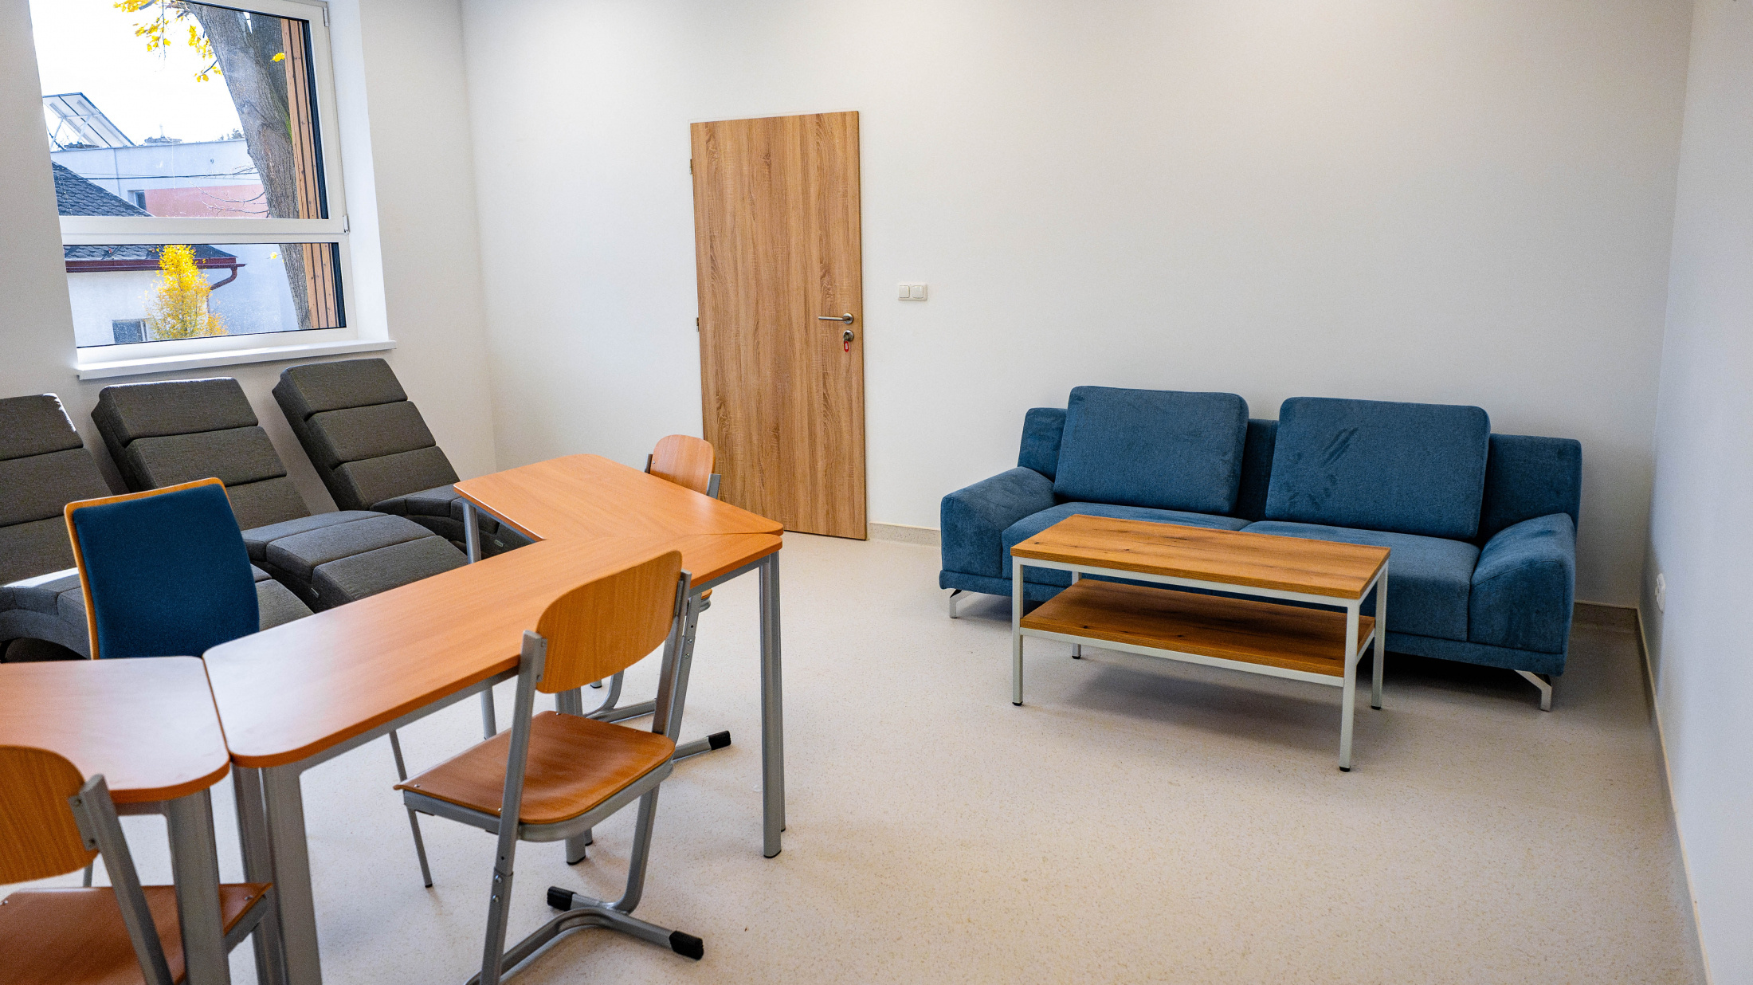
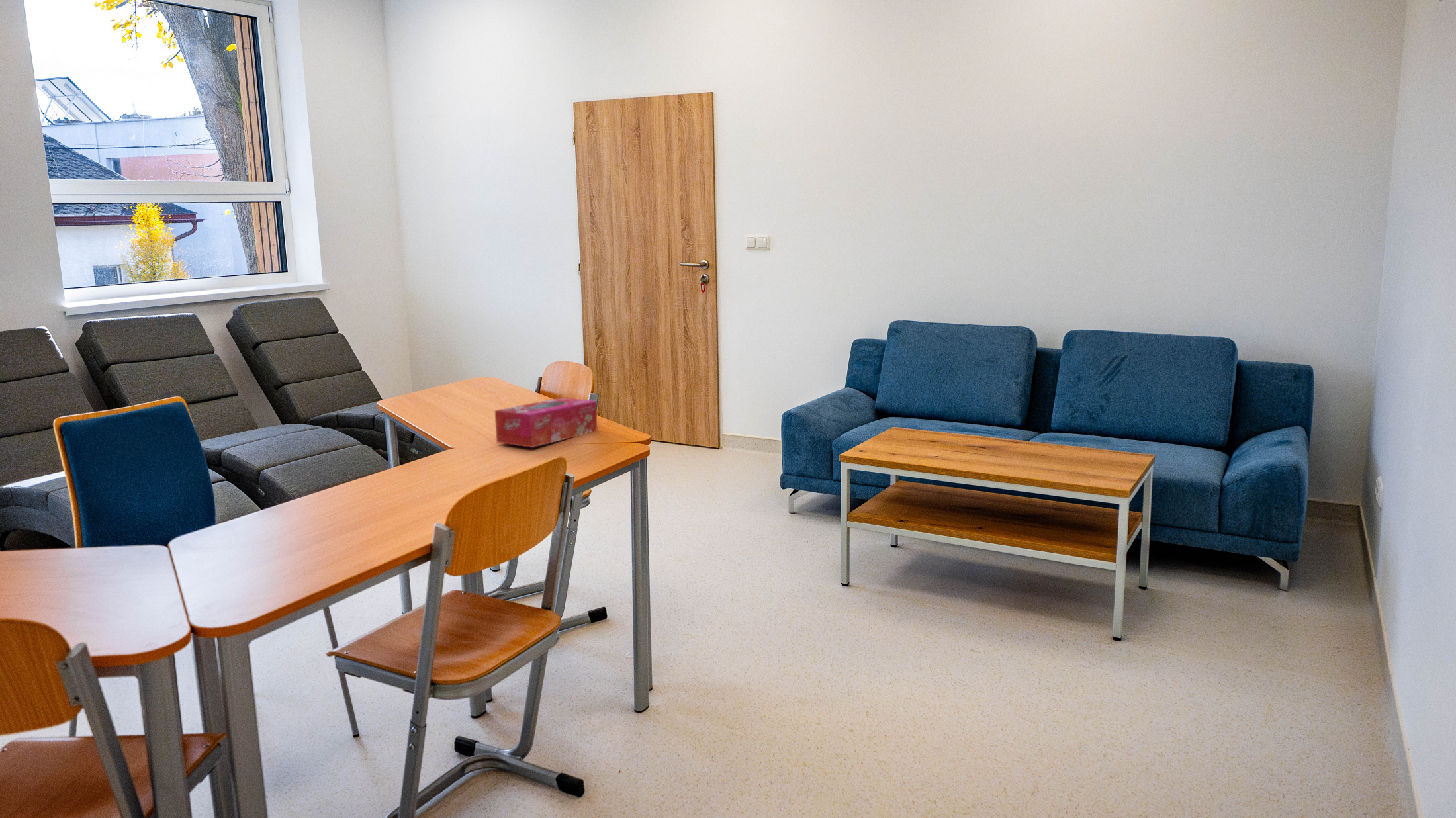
+ tissue box (547, 421)
